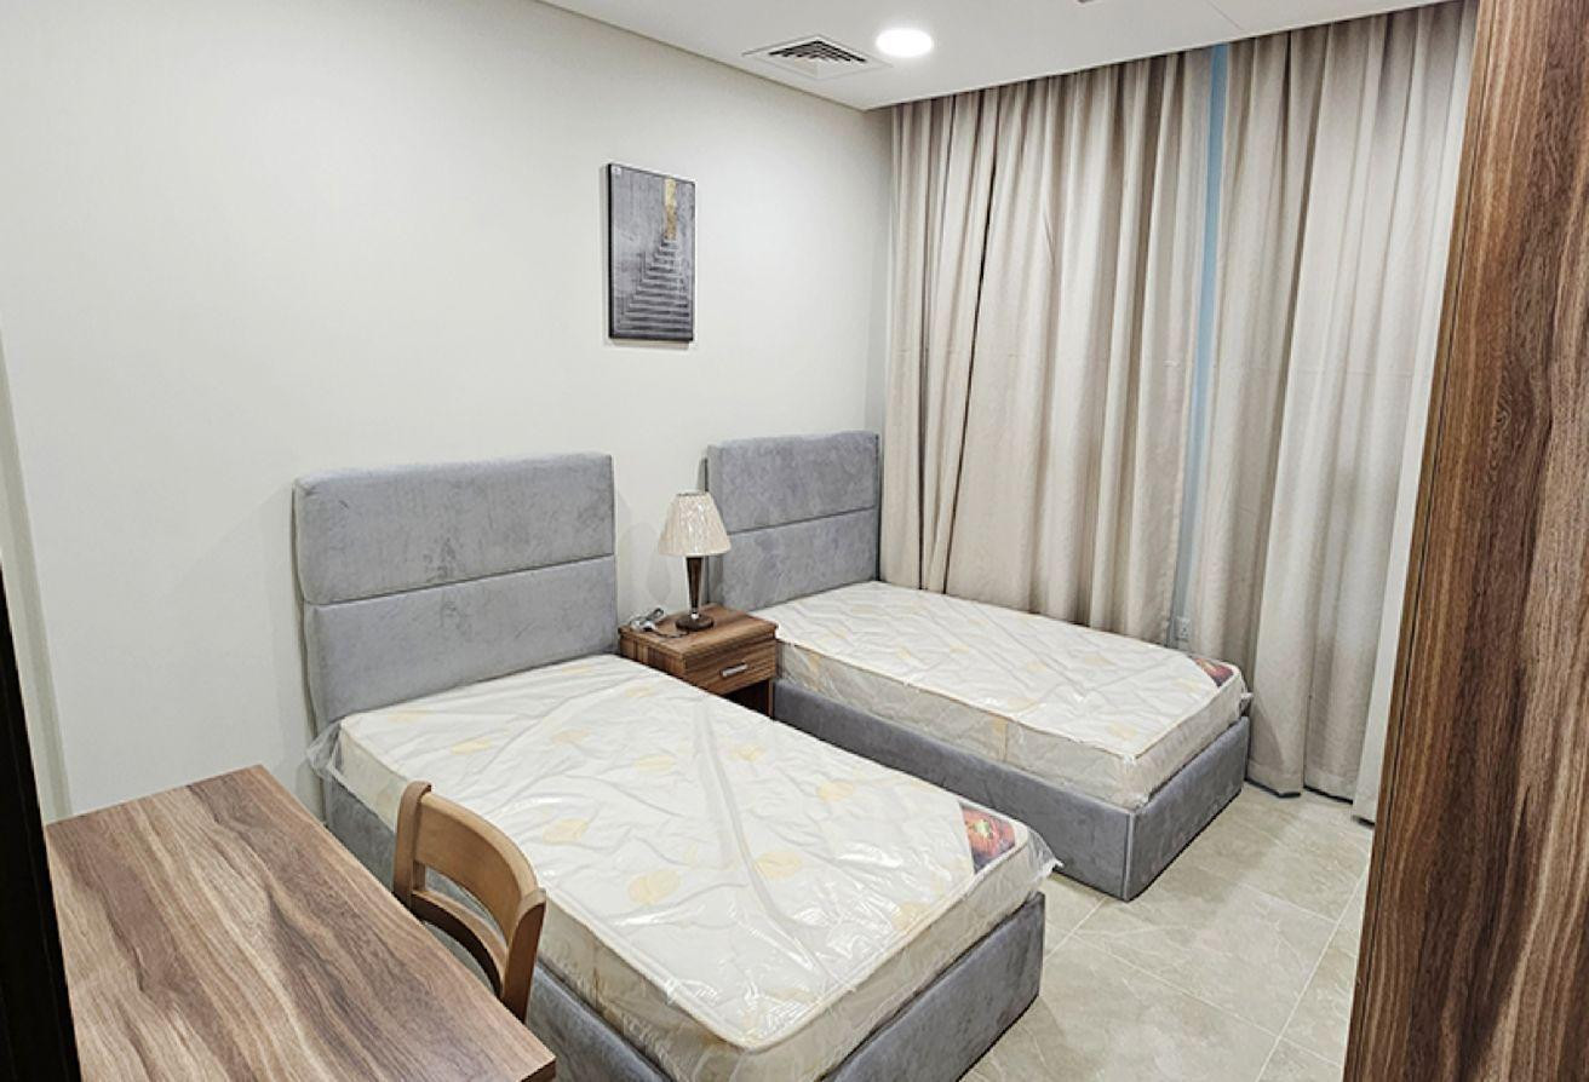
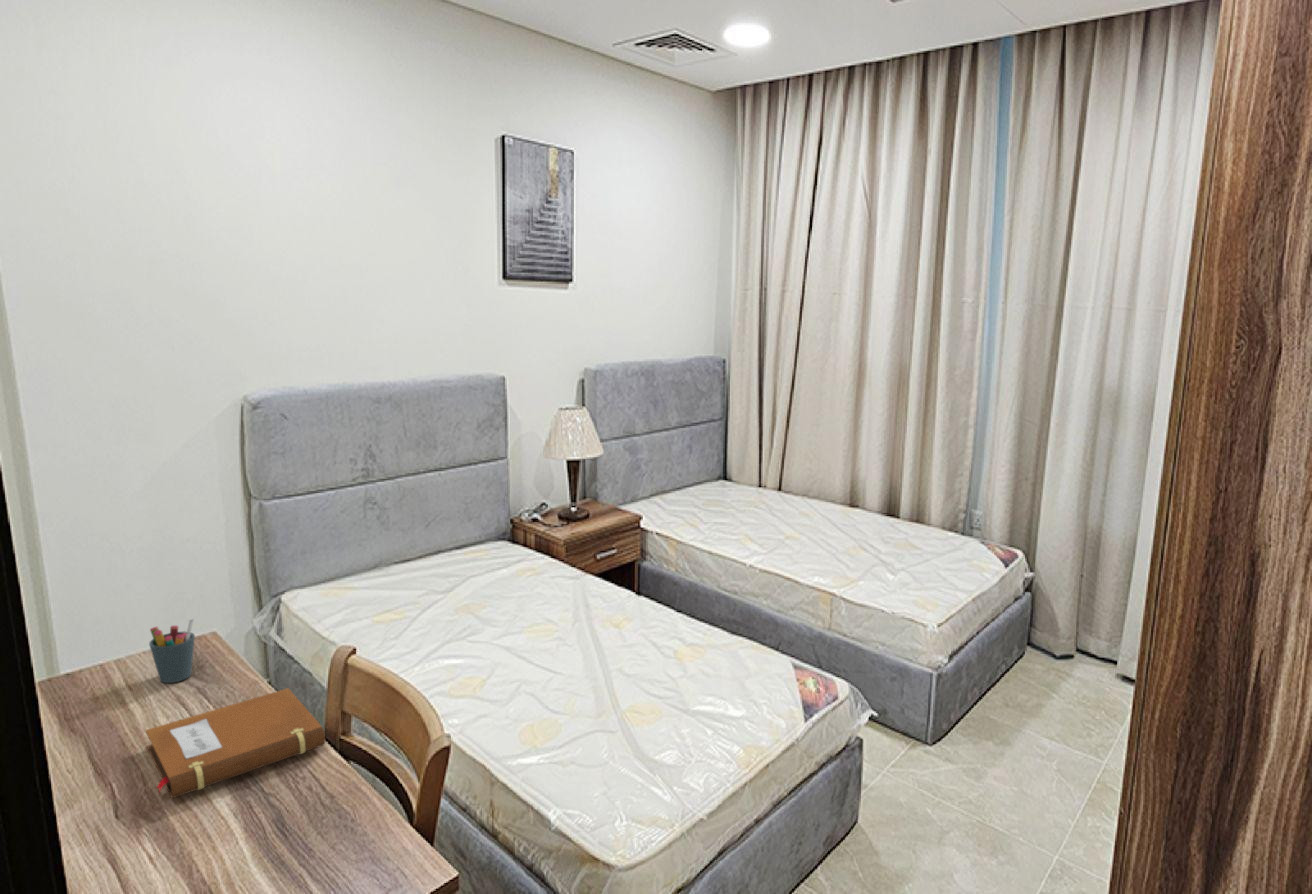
+ pen holder (172, 648)
+ notebook (232, 740)
